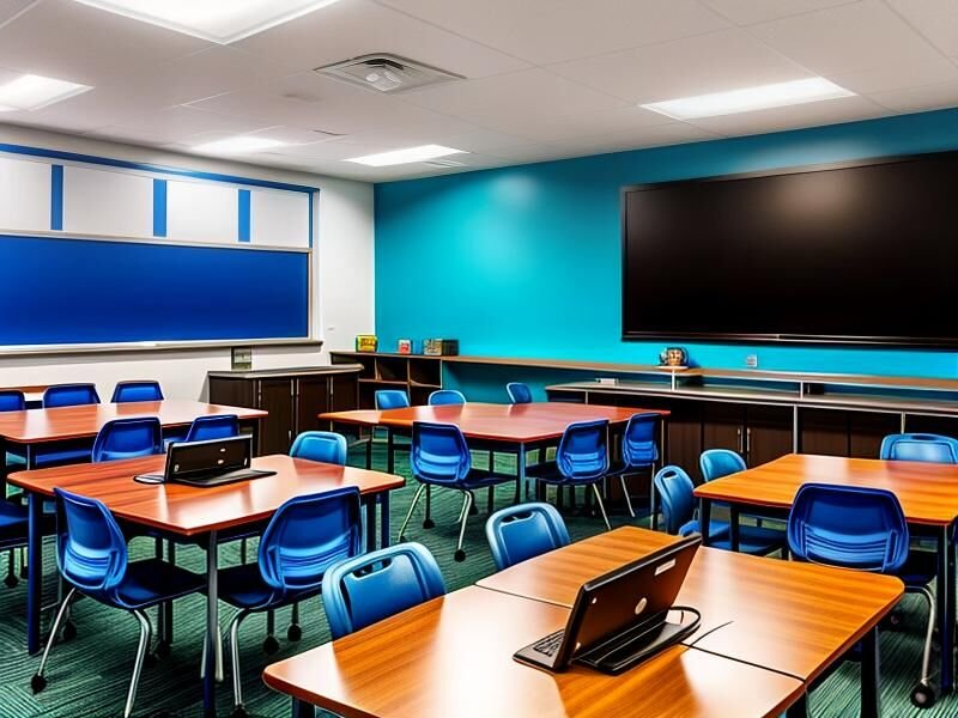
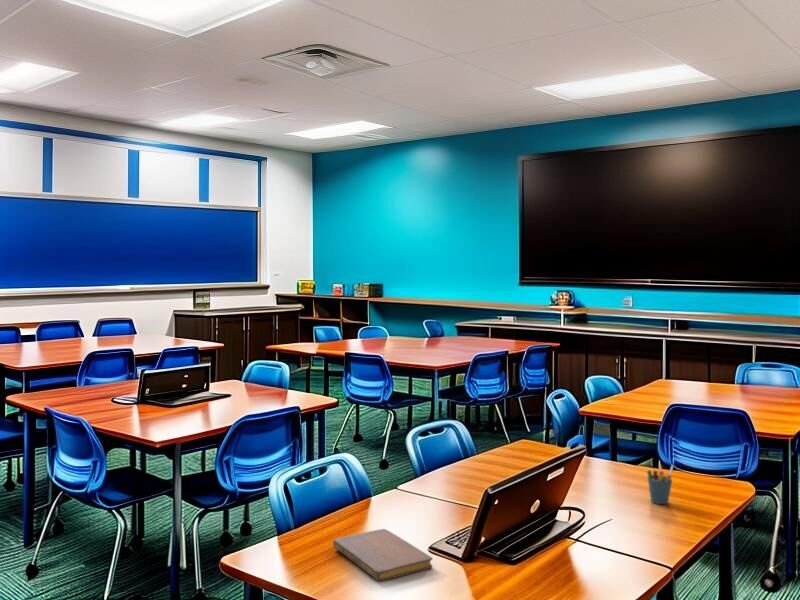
+ notebook (381, 552)
+ pen holder (659, 483)
